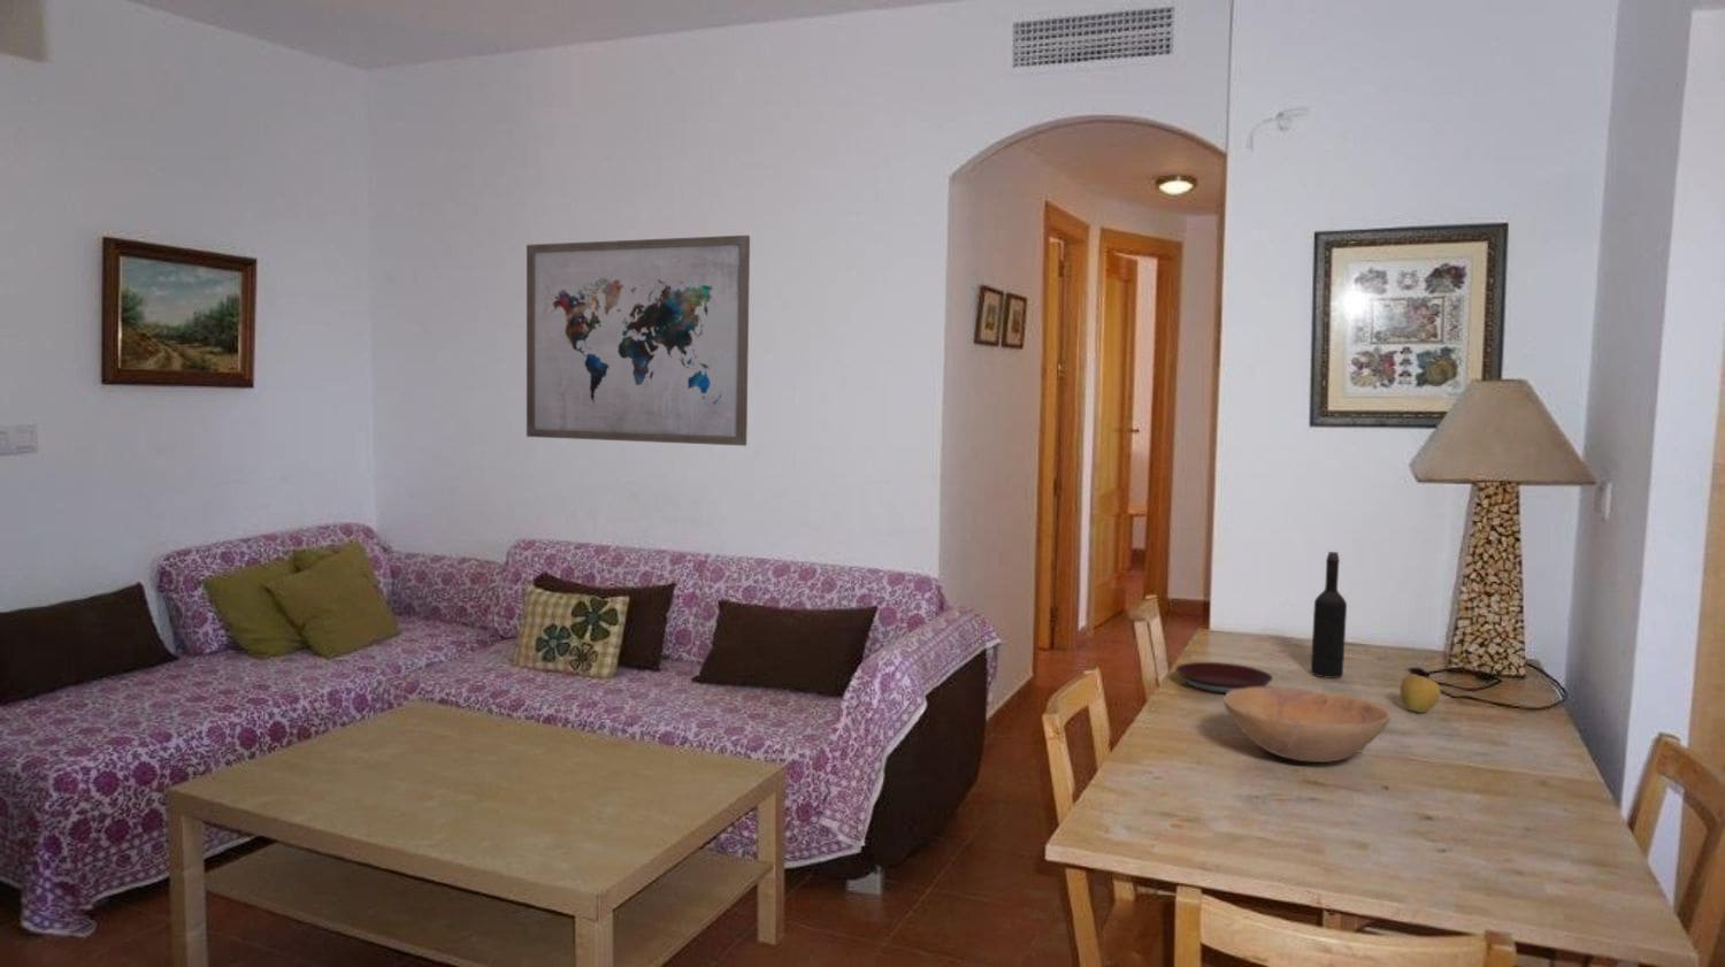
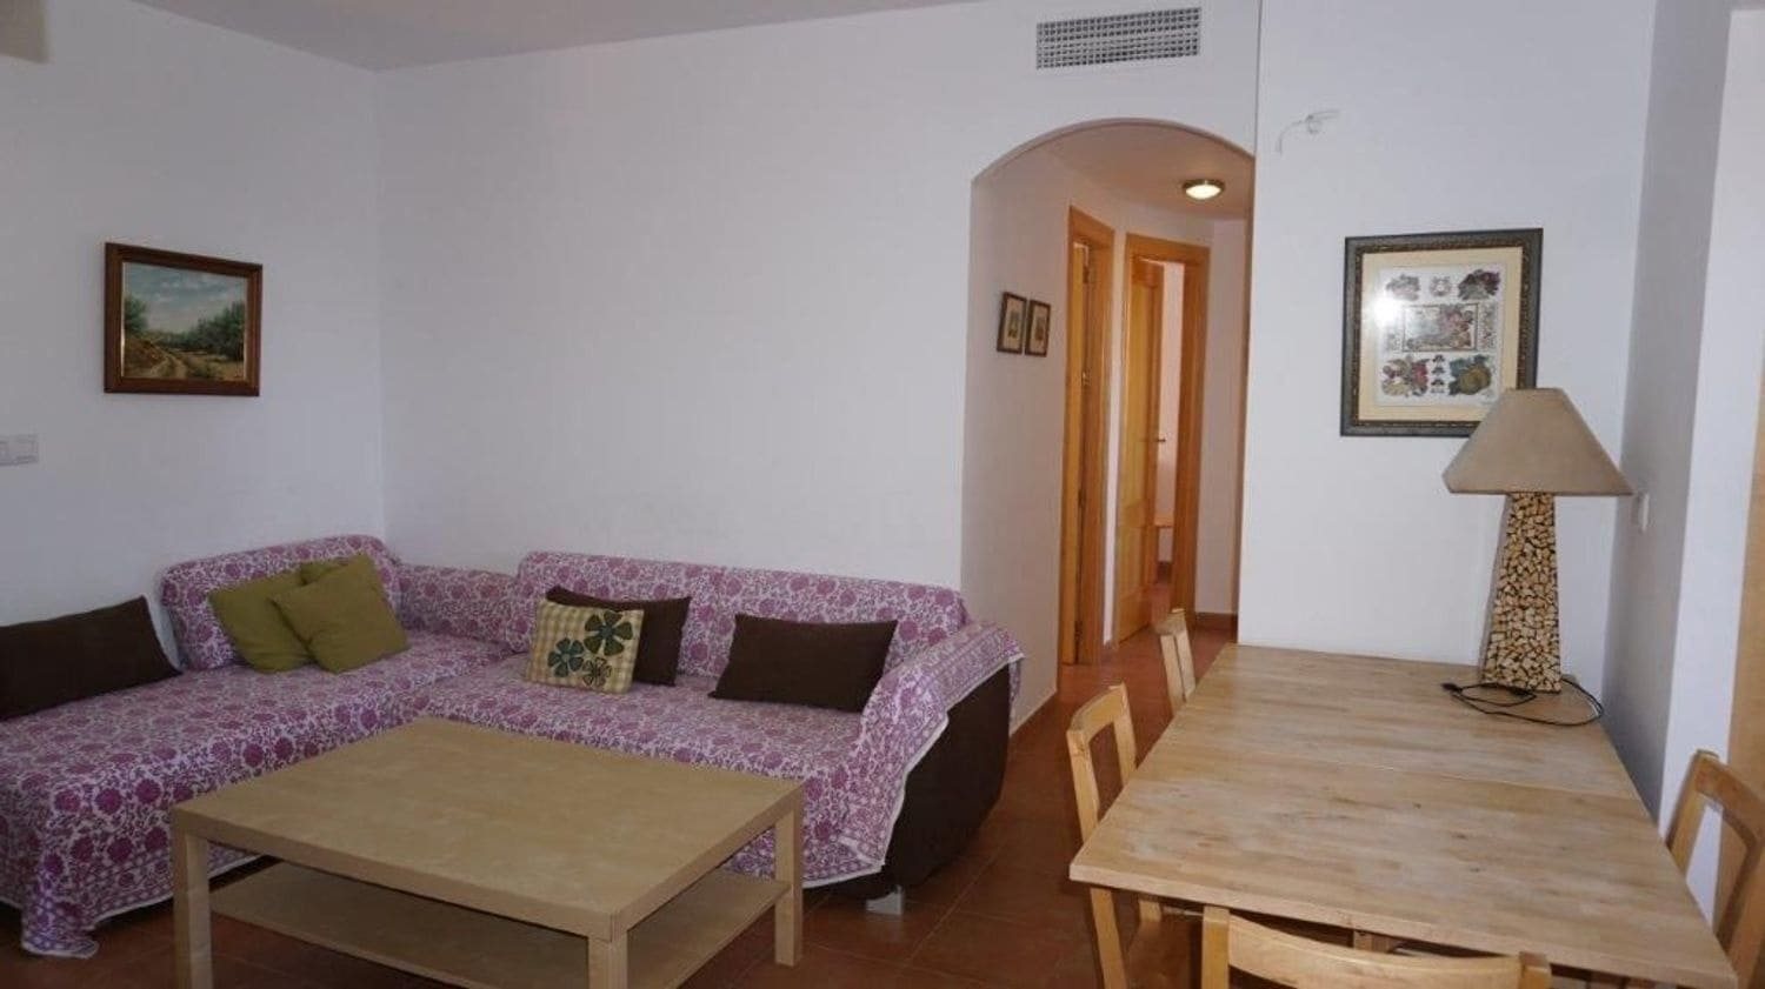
- bowl (1303, 728)
- apple (1419, 692)
- wall art (633, 340)
- plate (1223, 678)
- wine bottle (1329, 613)
